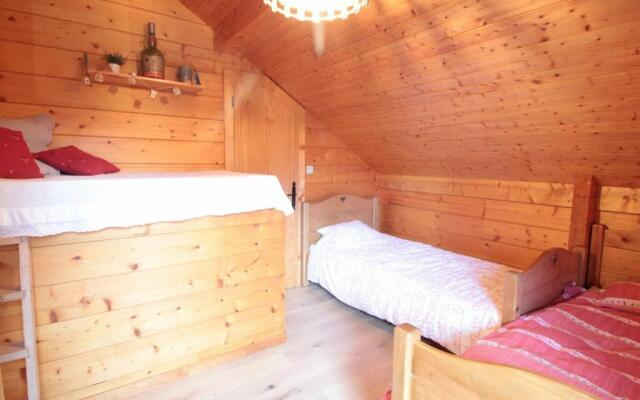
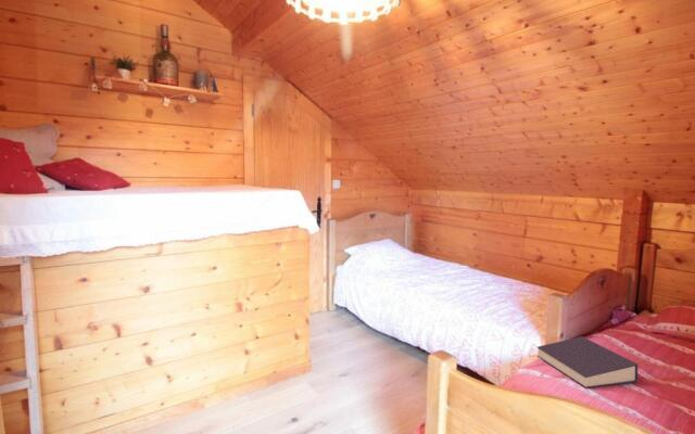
+ book (583, 359)
